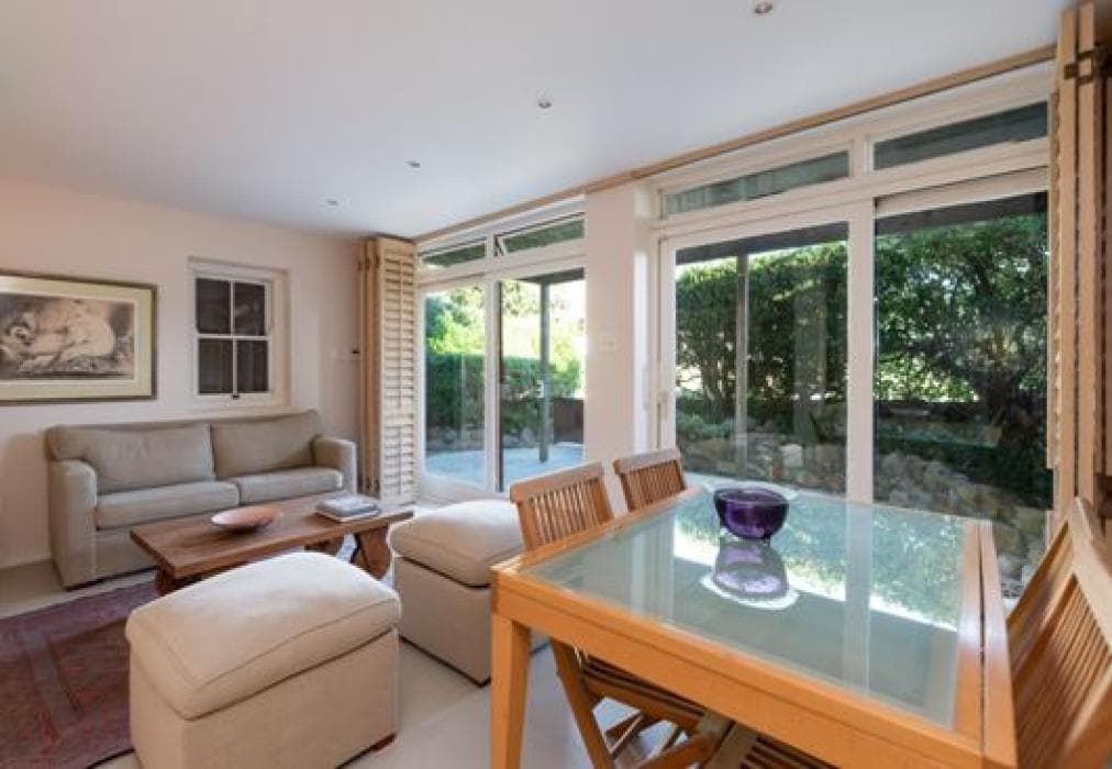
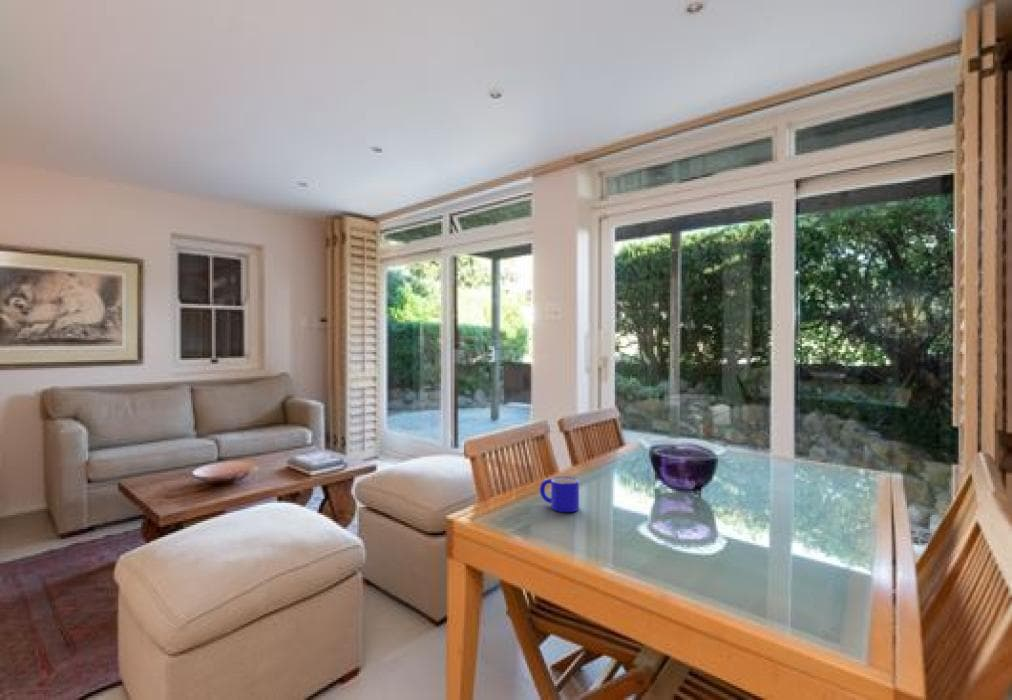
+ mug (558, 492)
